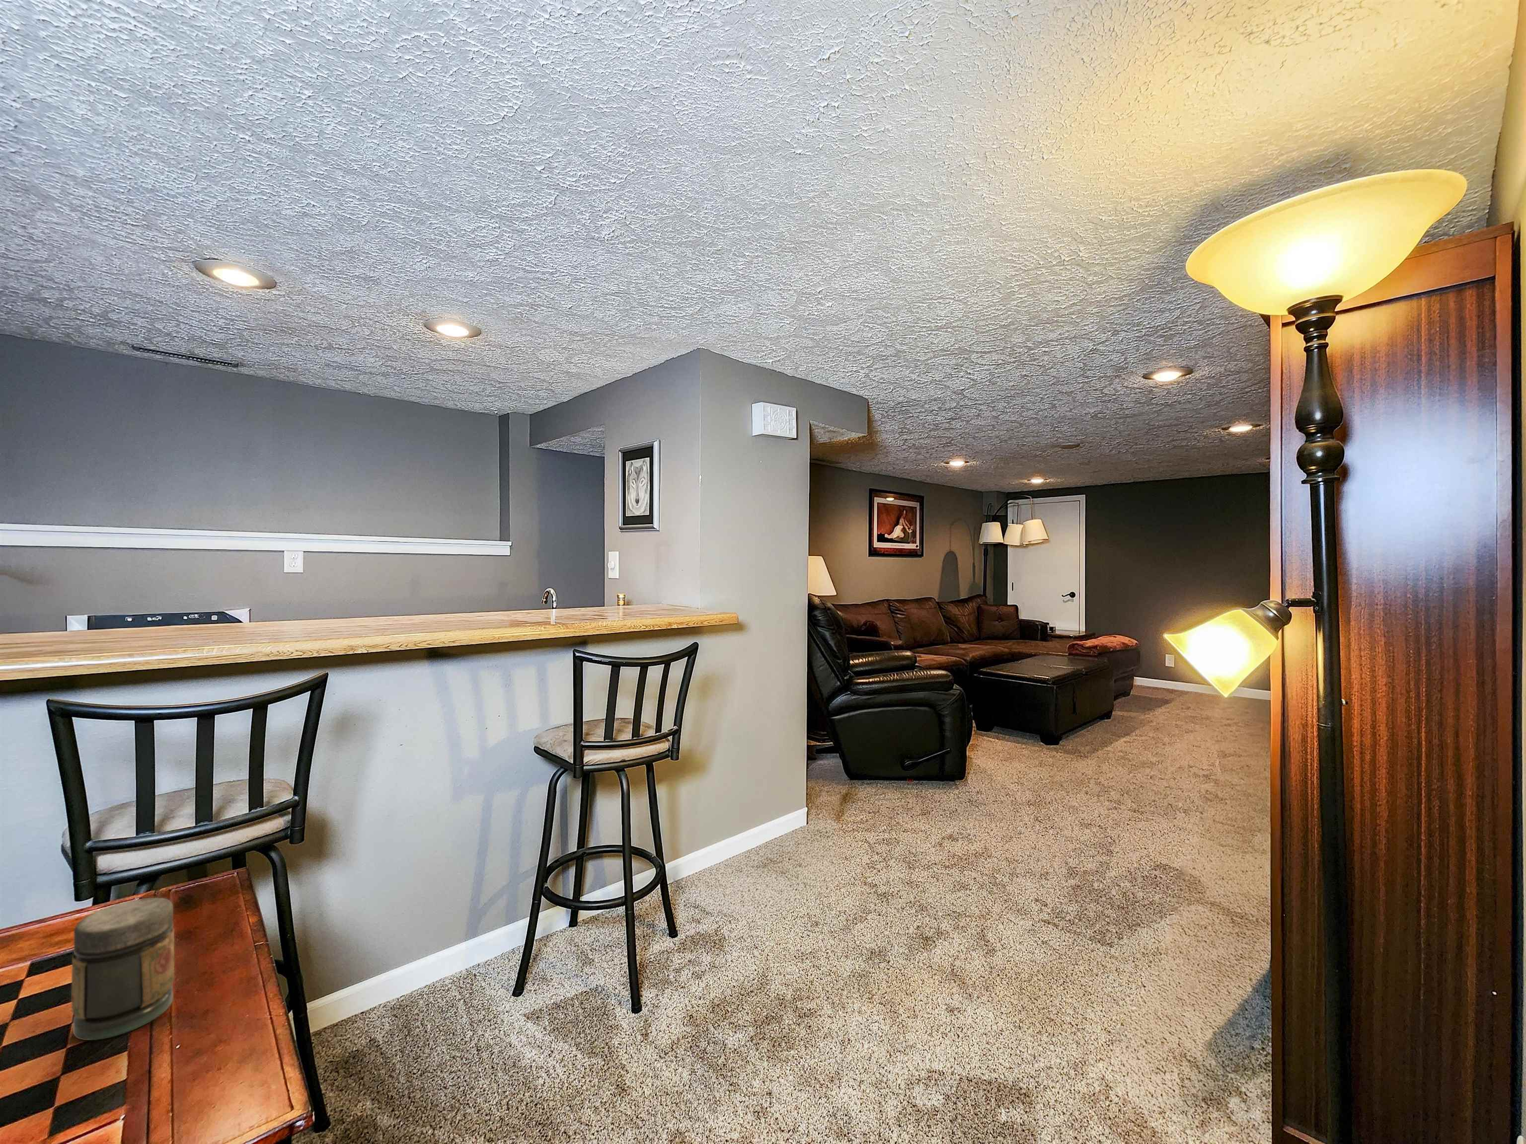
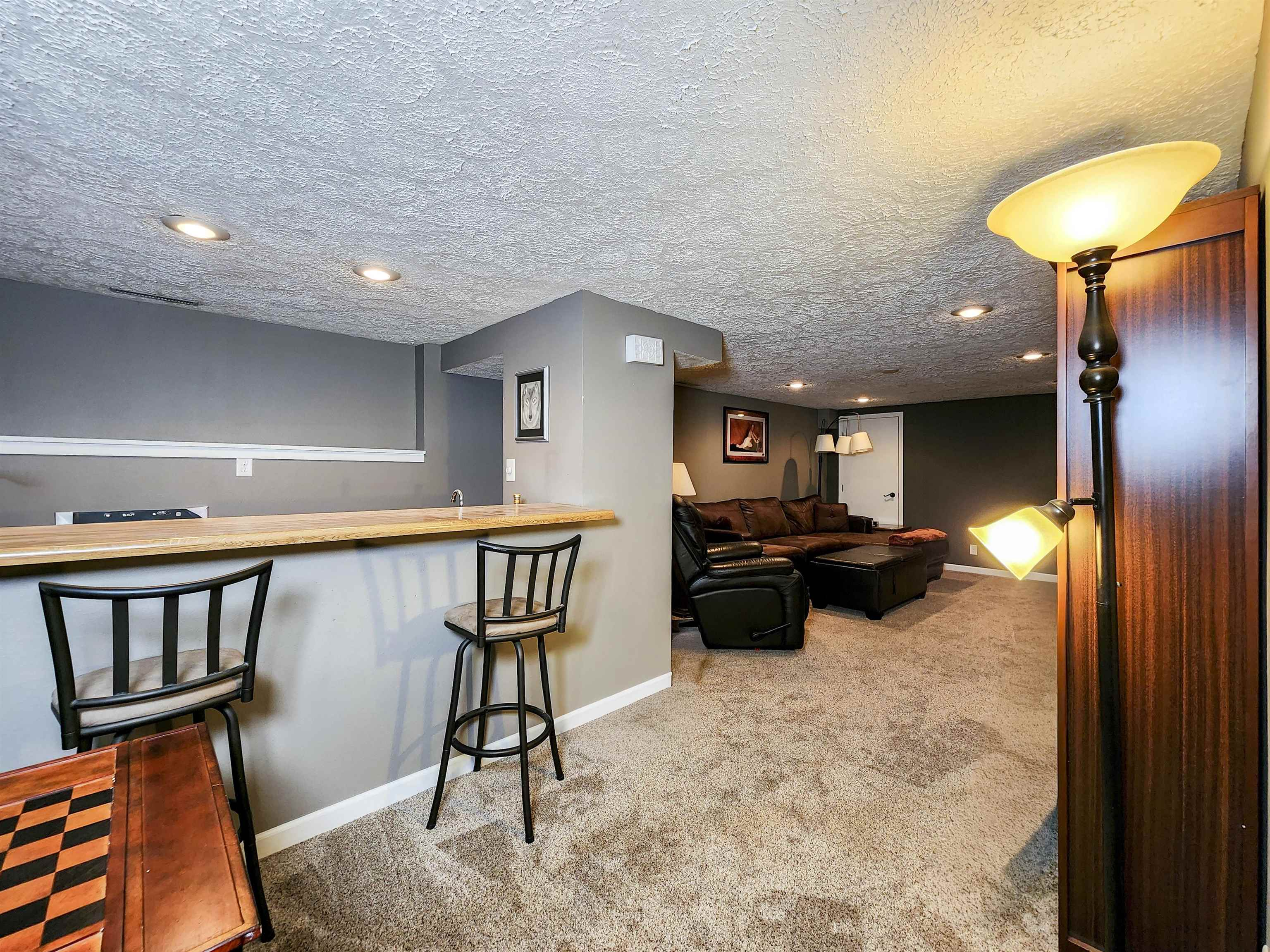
- jar (126, 964)
